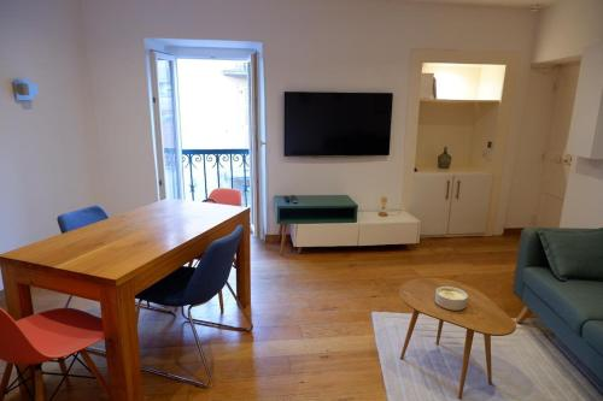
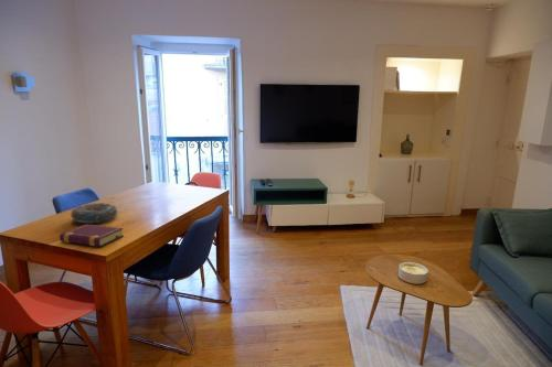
+ decorative bowl (94, 212)
+ book (93, 235)
